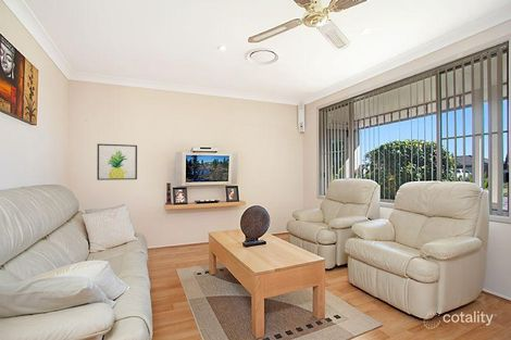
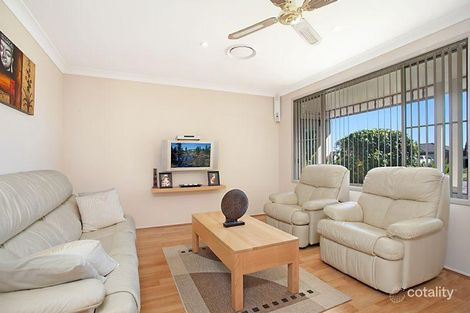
- wall art (117, 162)
